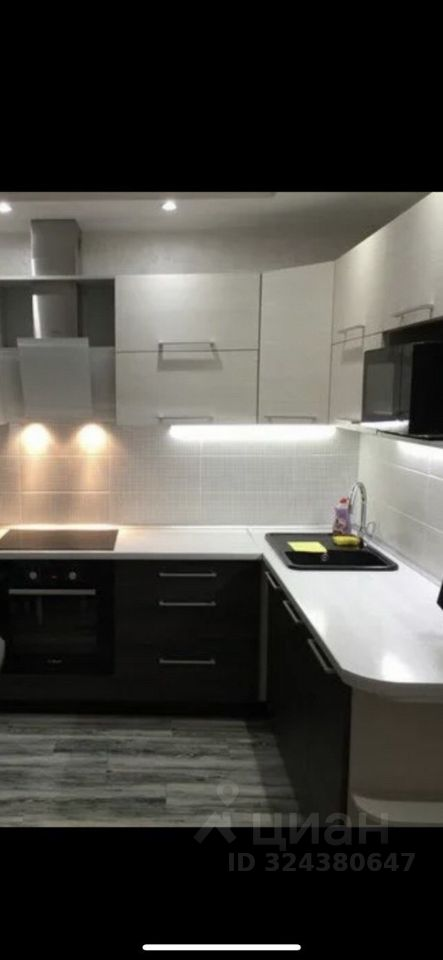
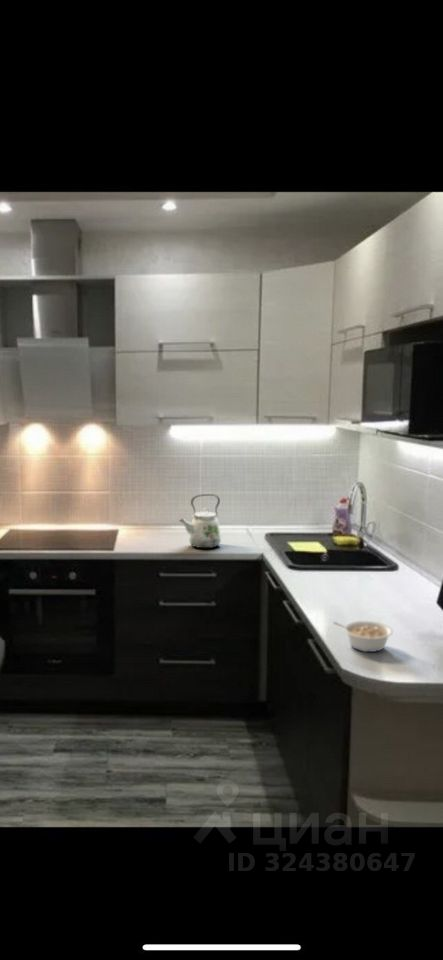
+ legume (366, 636)
+ kettle (199, 520)
